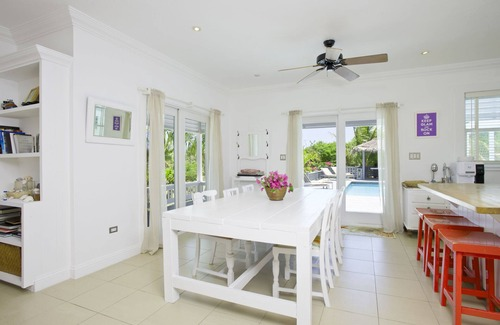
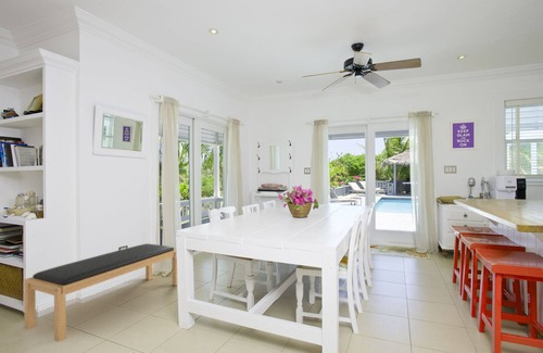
+ bench (114, 277)
